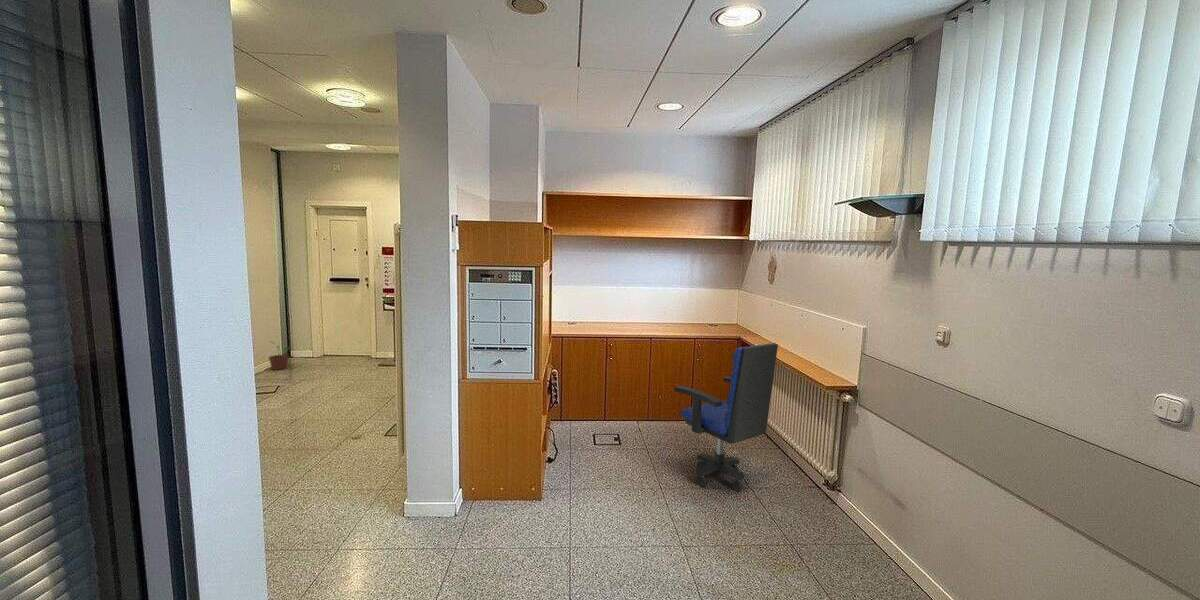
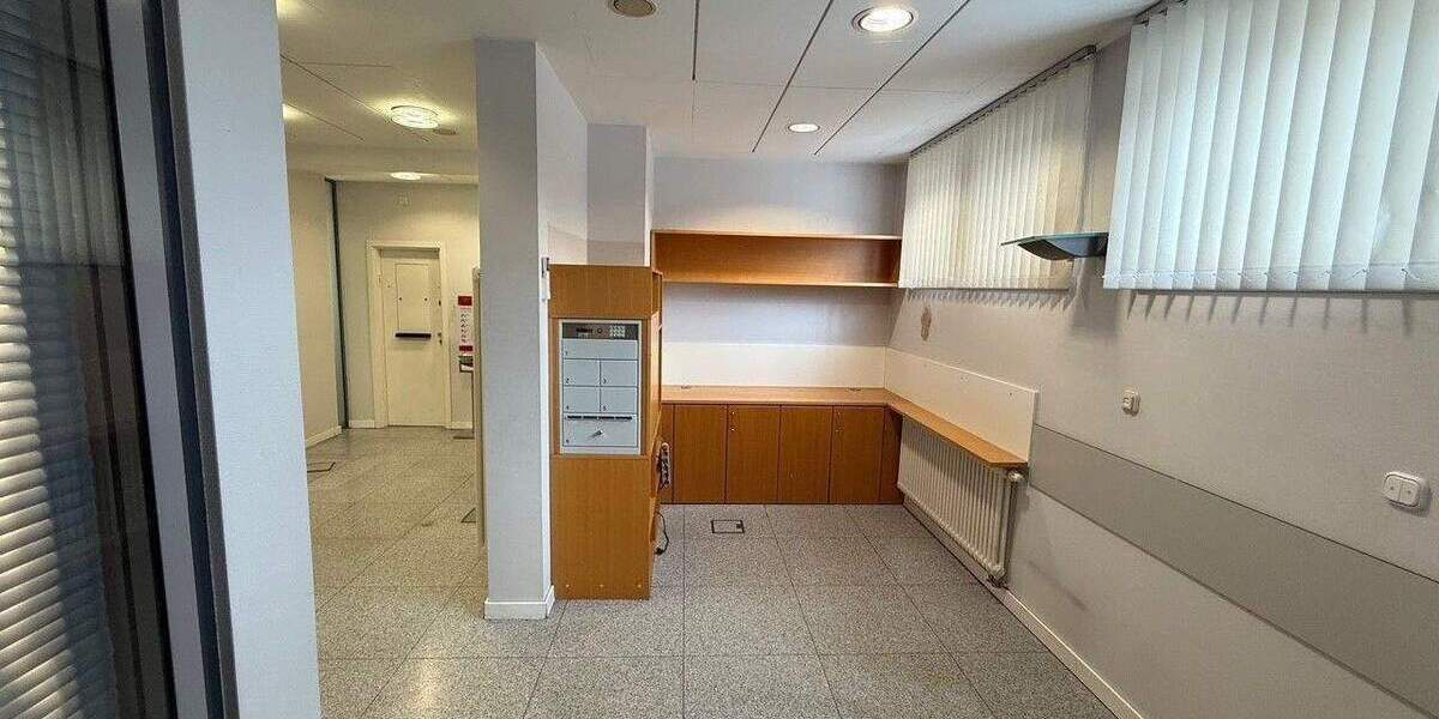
- potted plant (278, 355)
- office chair (727, 411)
